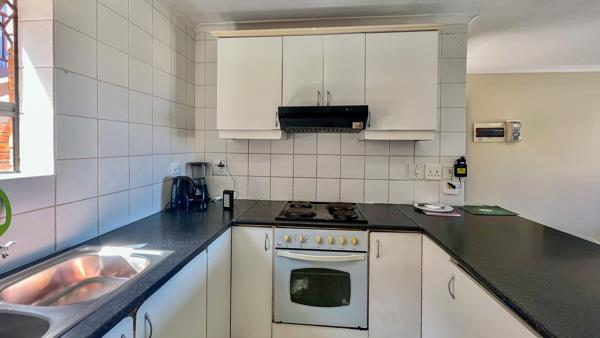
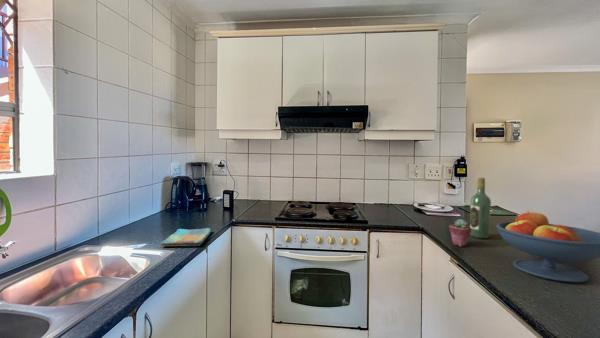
+ wine bottle (480, 207)
+ fruit bowl (549, 243)
+ potted succulent (459, 231)
+ dish towel (188, 236)
